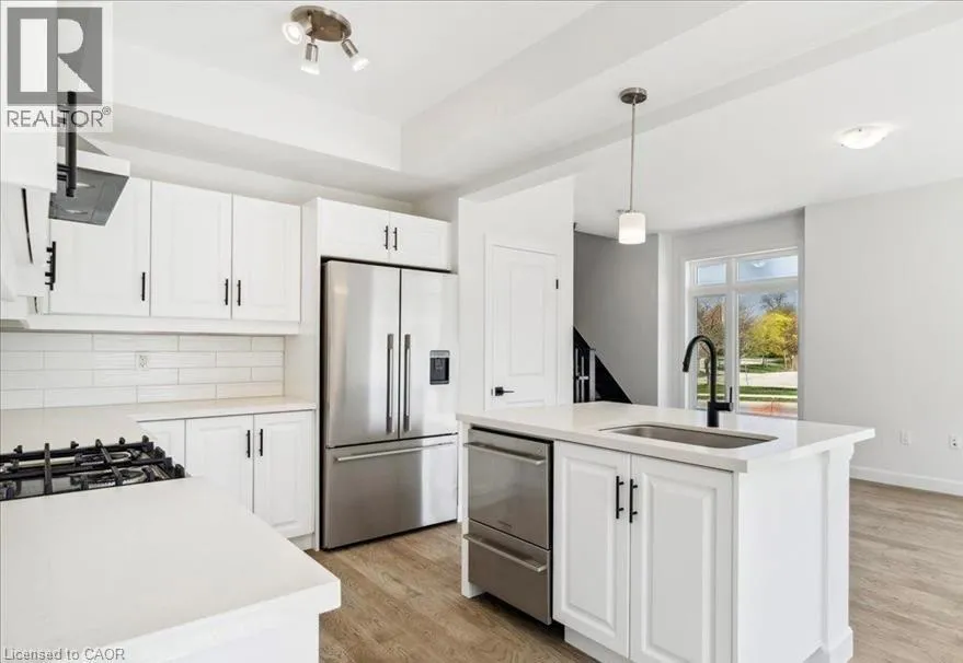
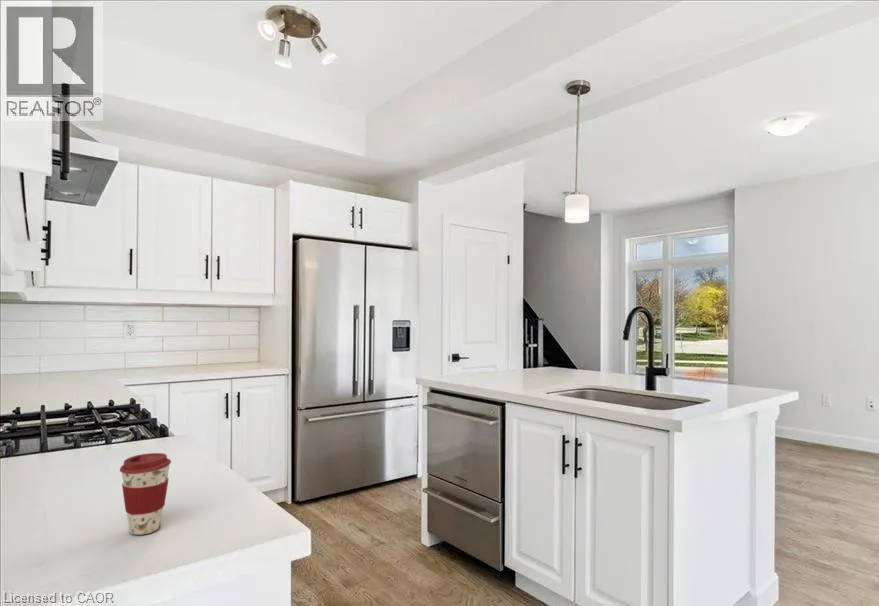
+ coffee cup (145, 493)
